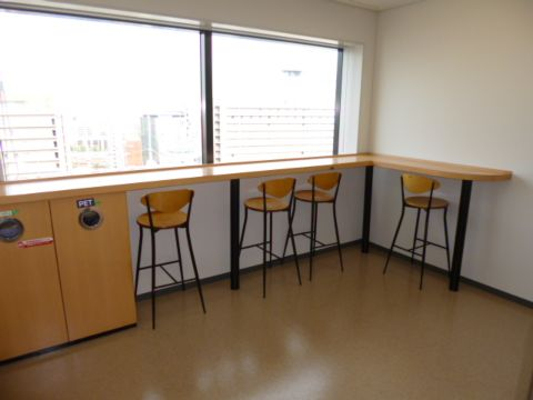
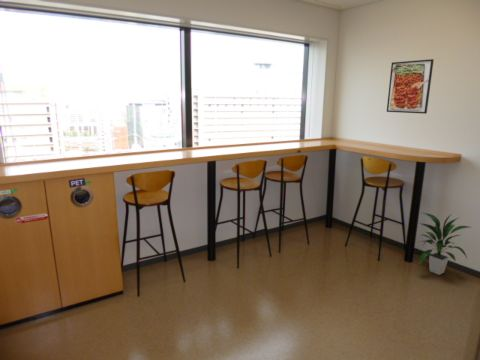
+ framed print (408, 87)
+ indoor plant (438, 242)
